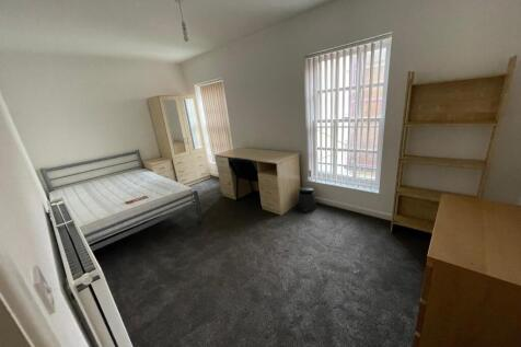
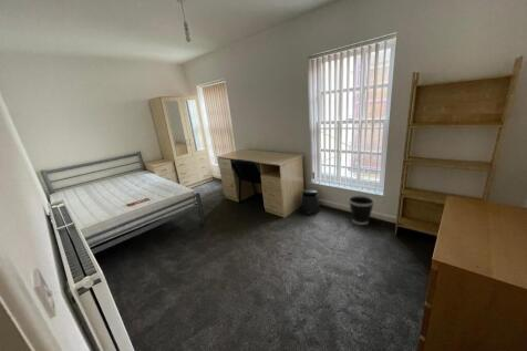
+ wastebasket (360, 210)
